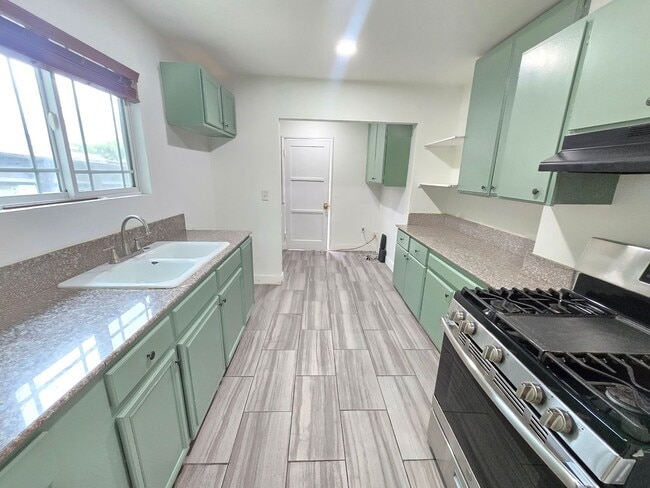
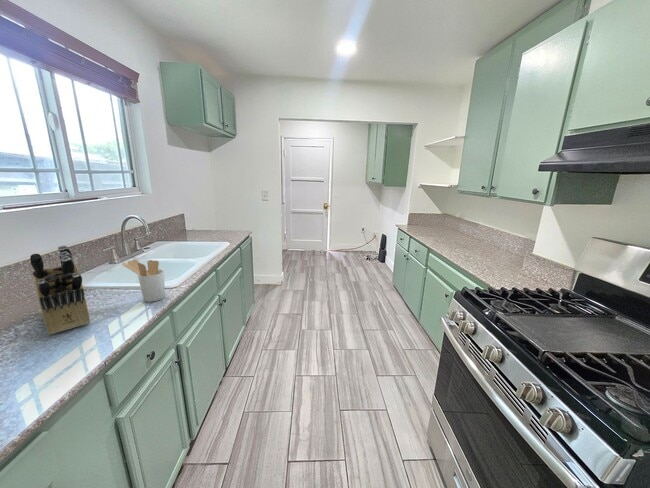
+ utensil holder (145, 279)
+ knife block (58, 283)
